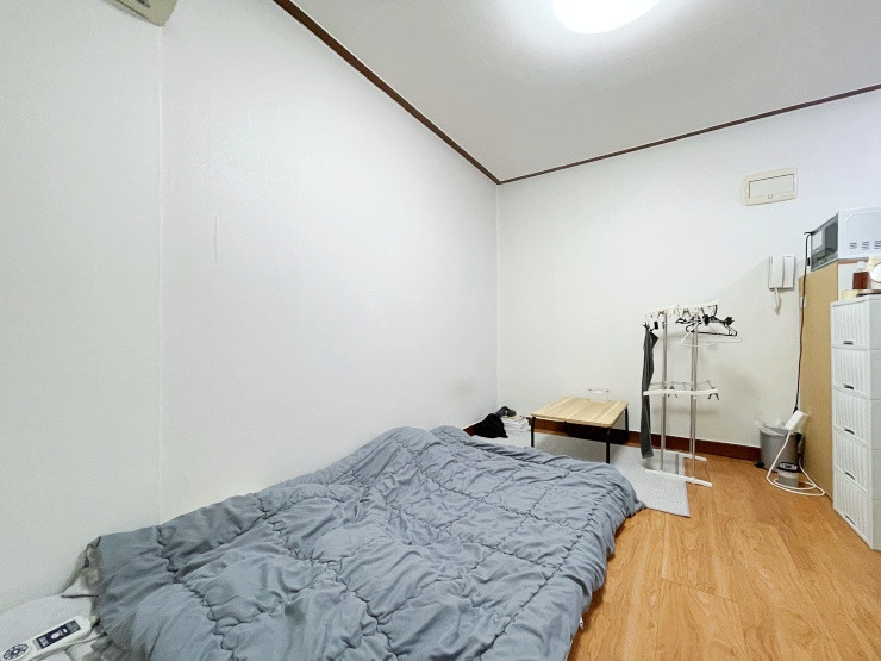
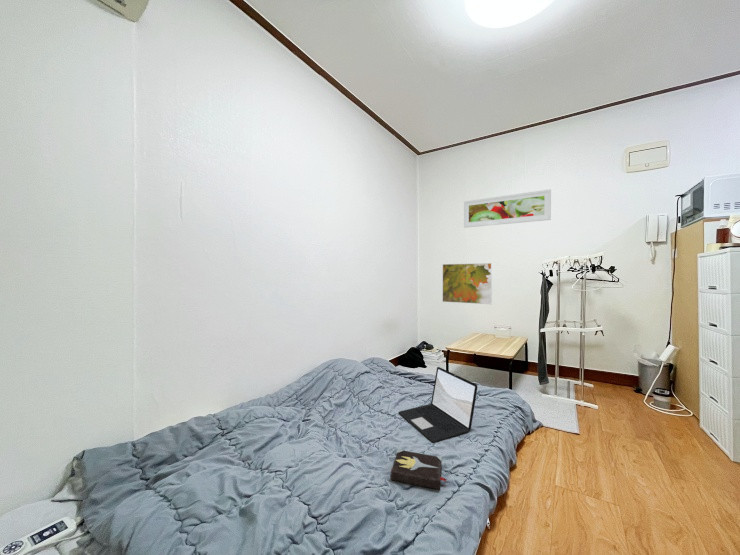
+ hardback book (417, 467)
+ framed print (504, 209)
+ laptop (435, 399)
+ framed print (466, 283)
